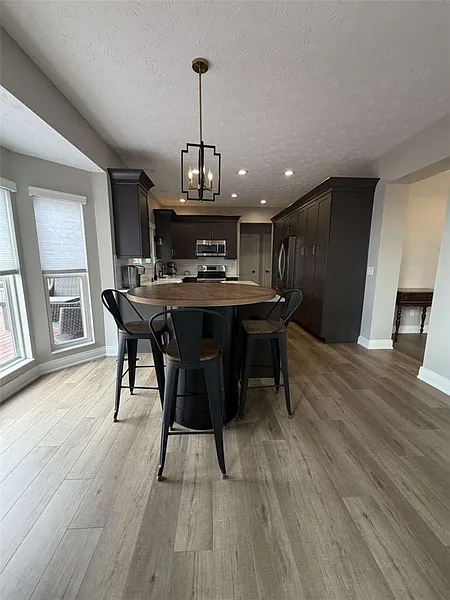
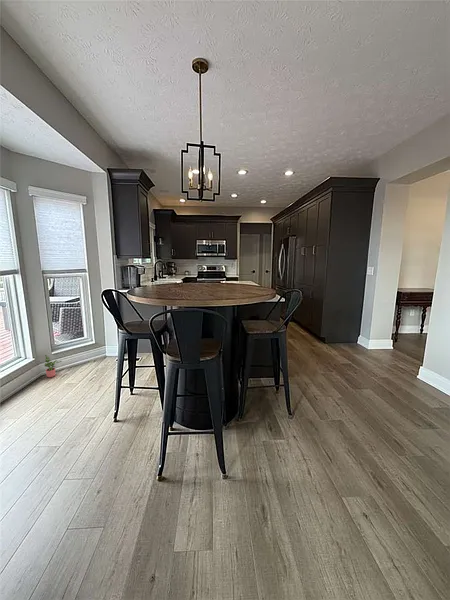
+ potted plant (53, 365)
